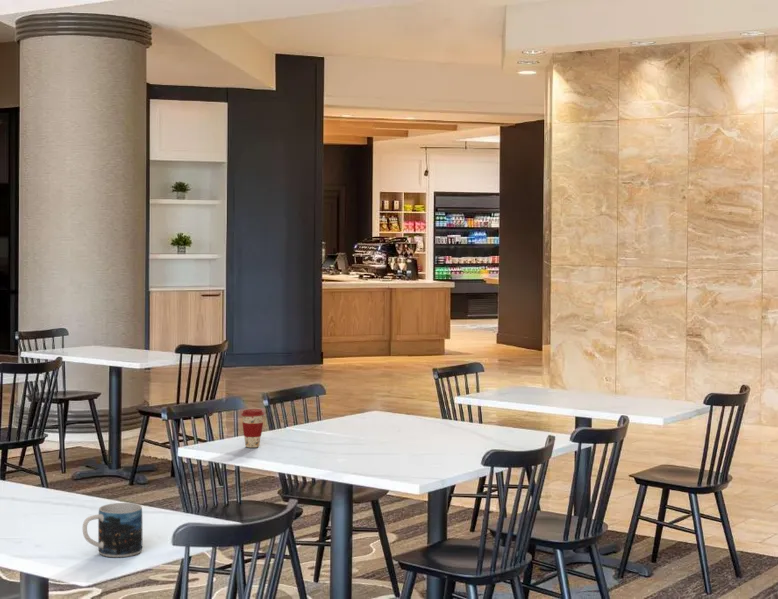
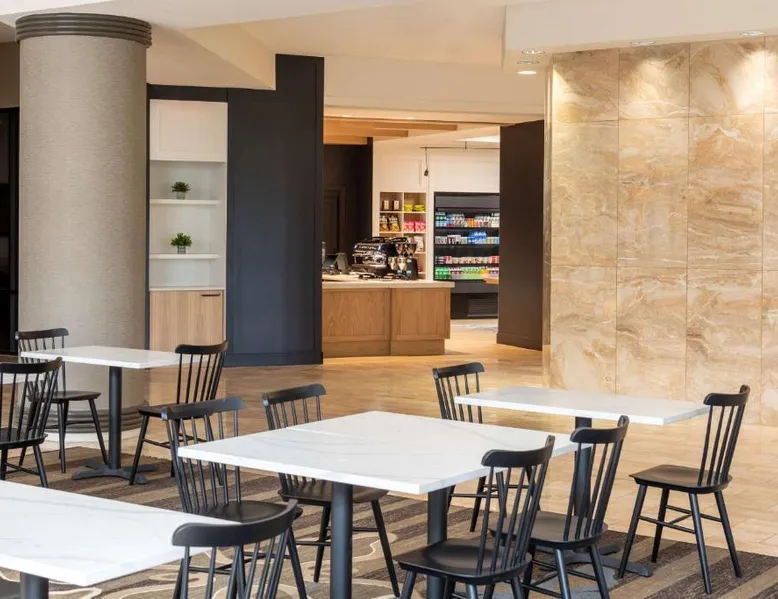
- mug (111, 531)
- coffee cup (252, 428)
